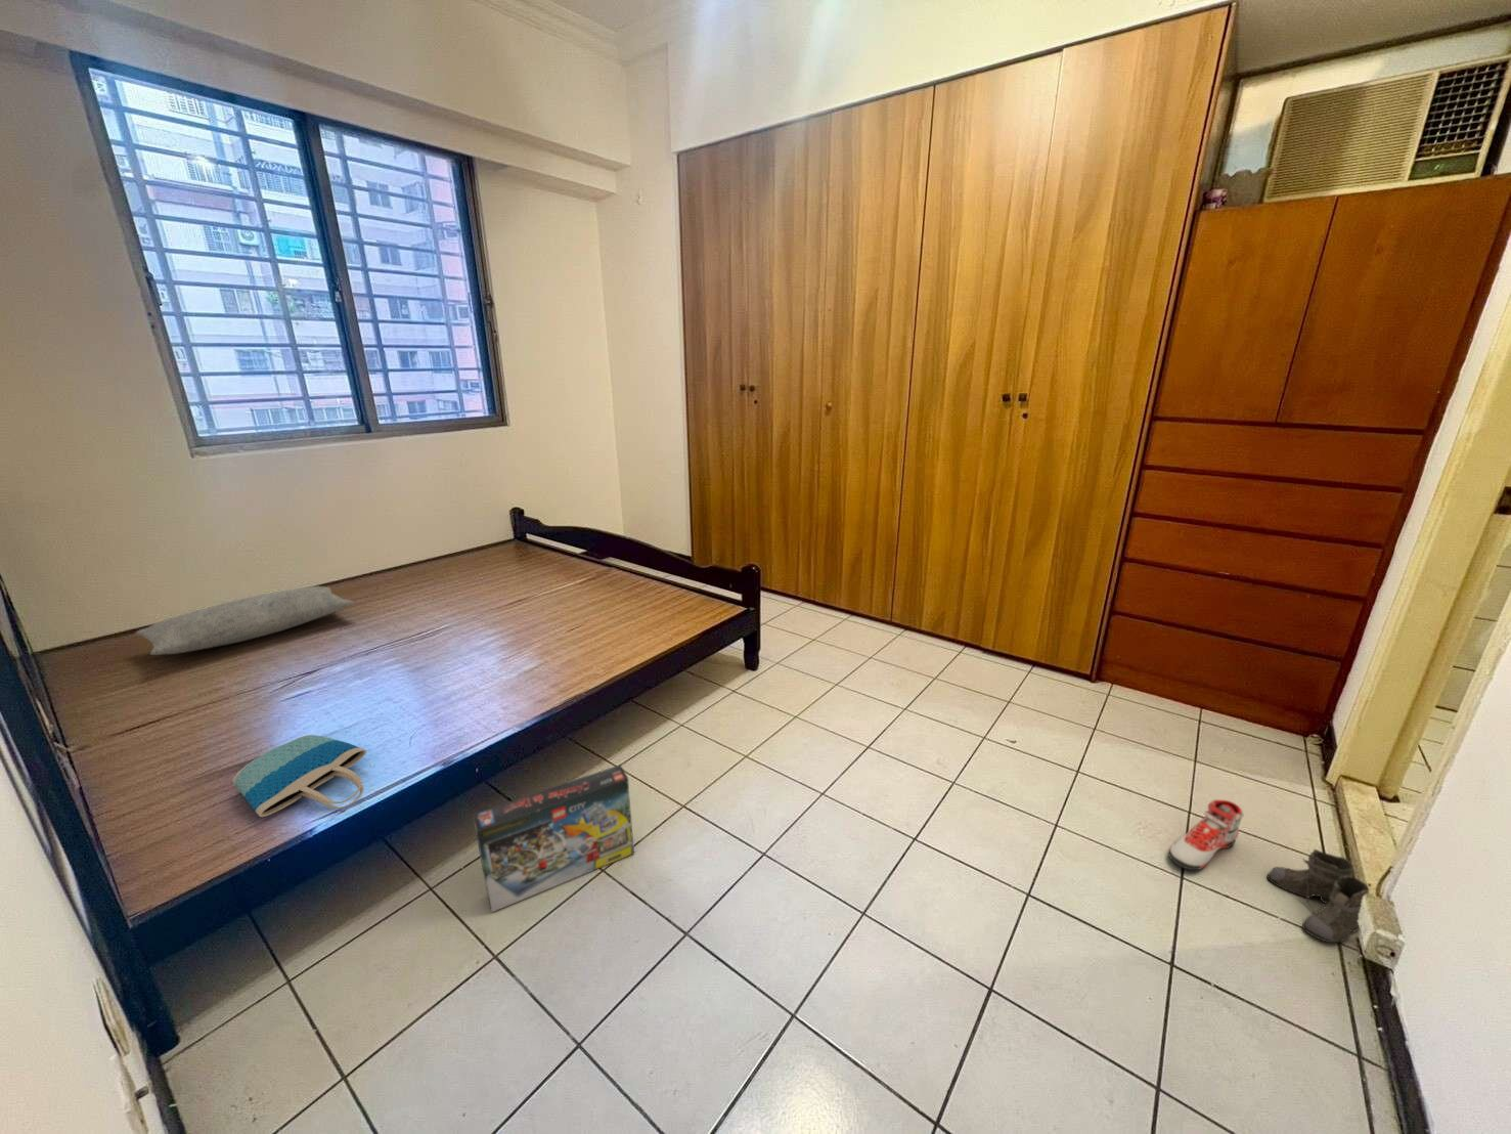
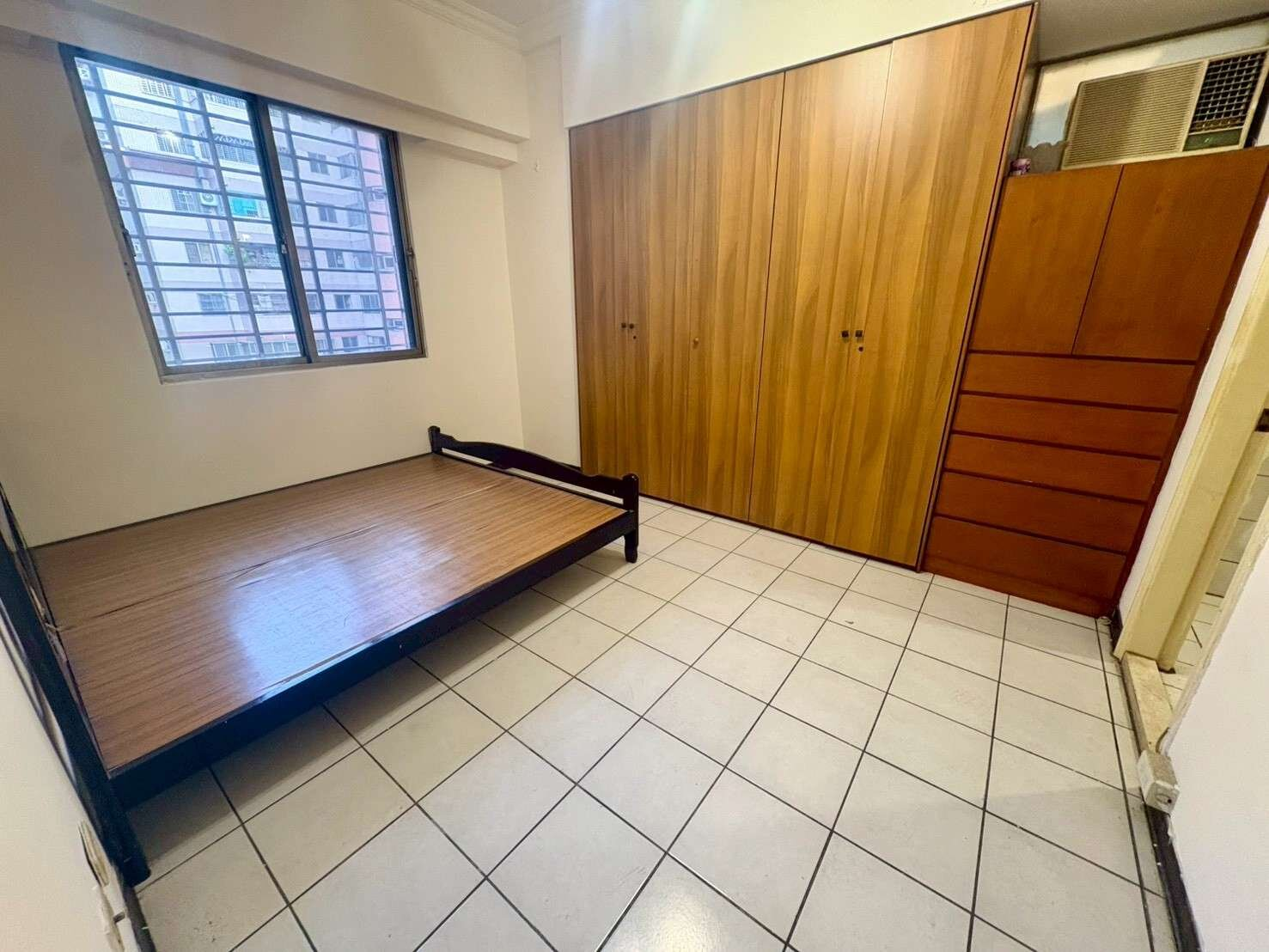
- tote bag (308, 775)
- sneaker (1206, 830)
- pillow (251, 617)
- box (558, 834)
- boots (1320, 886)
